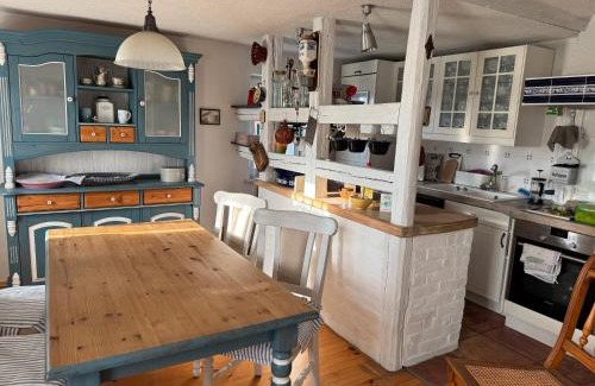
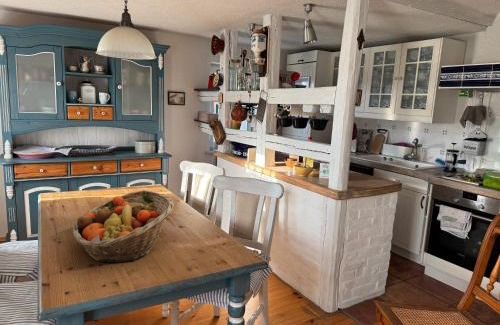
+ fruit basket (124, 223)
